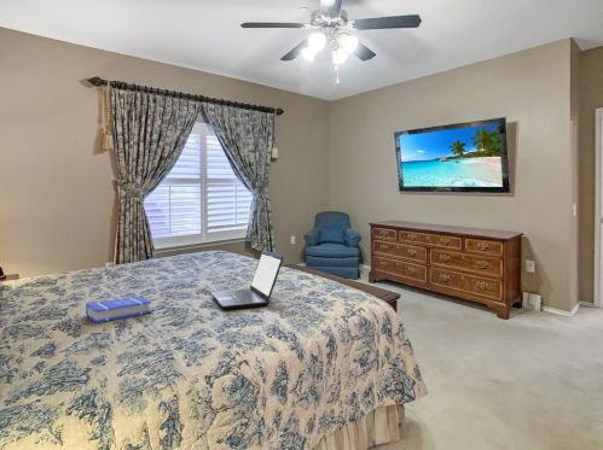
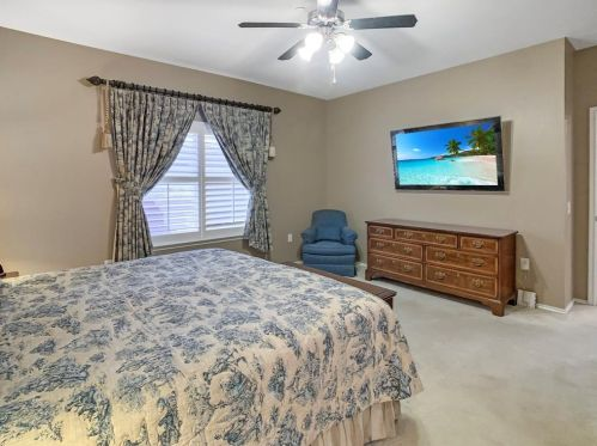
- laptop (253, 277)
- book (118, 308)
